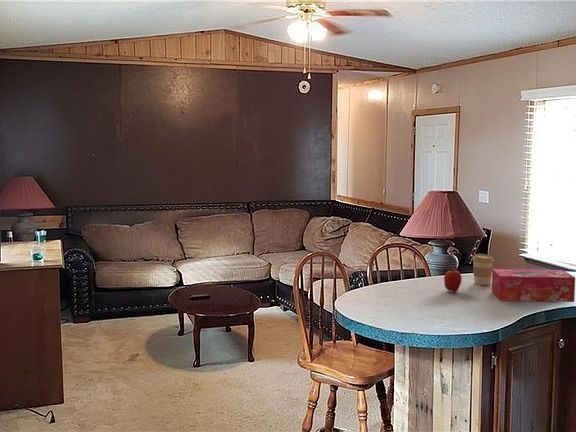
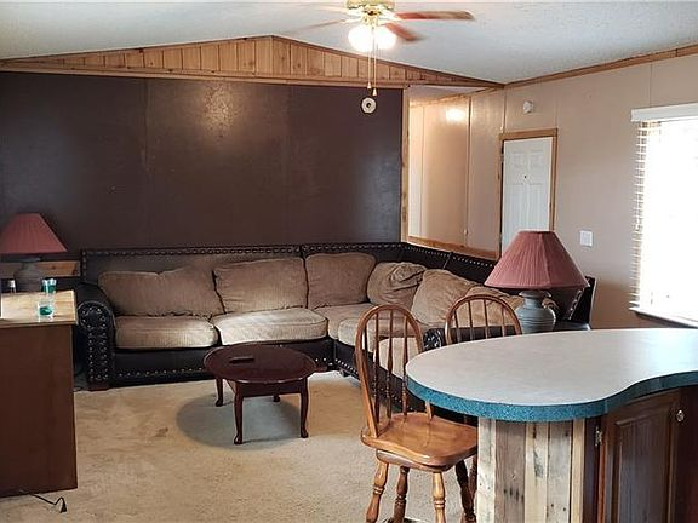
- fruit (452, 279)
- coffee cup (482, 269)
- tissue box (531, 284)
